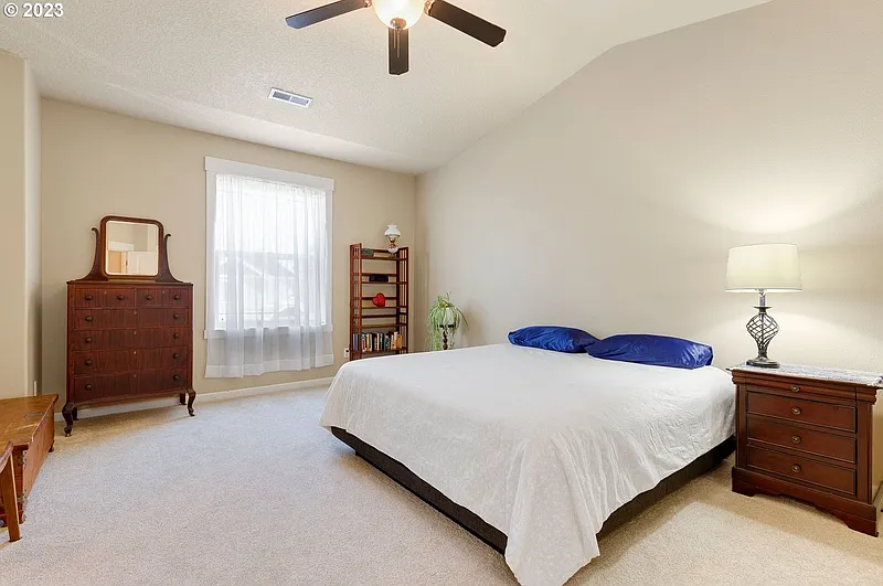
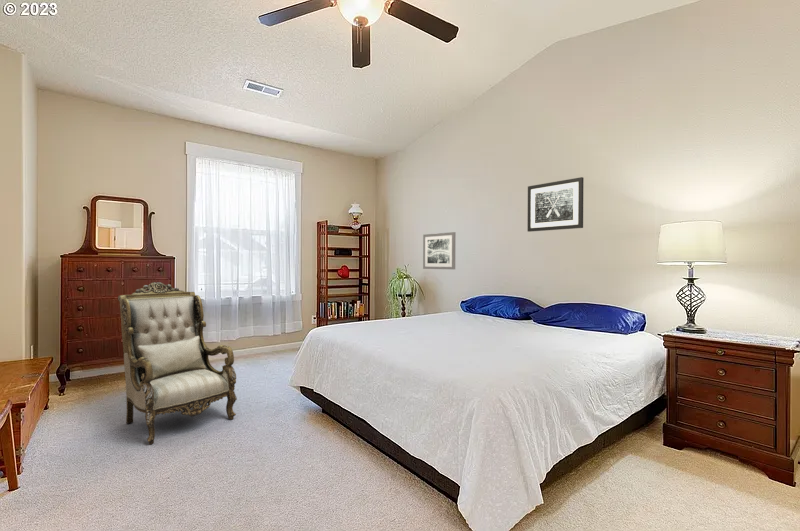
+ armchair (177, 351)
+ wall art (438, 251)
+ wall art (553, 206)
